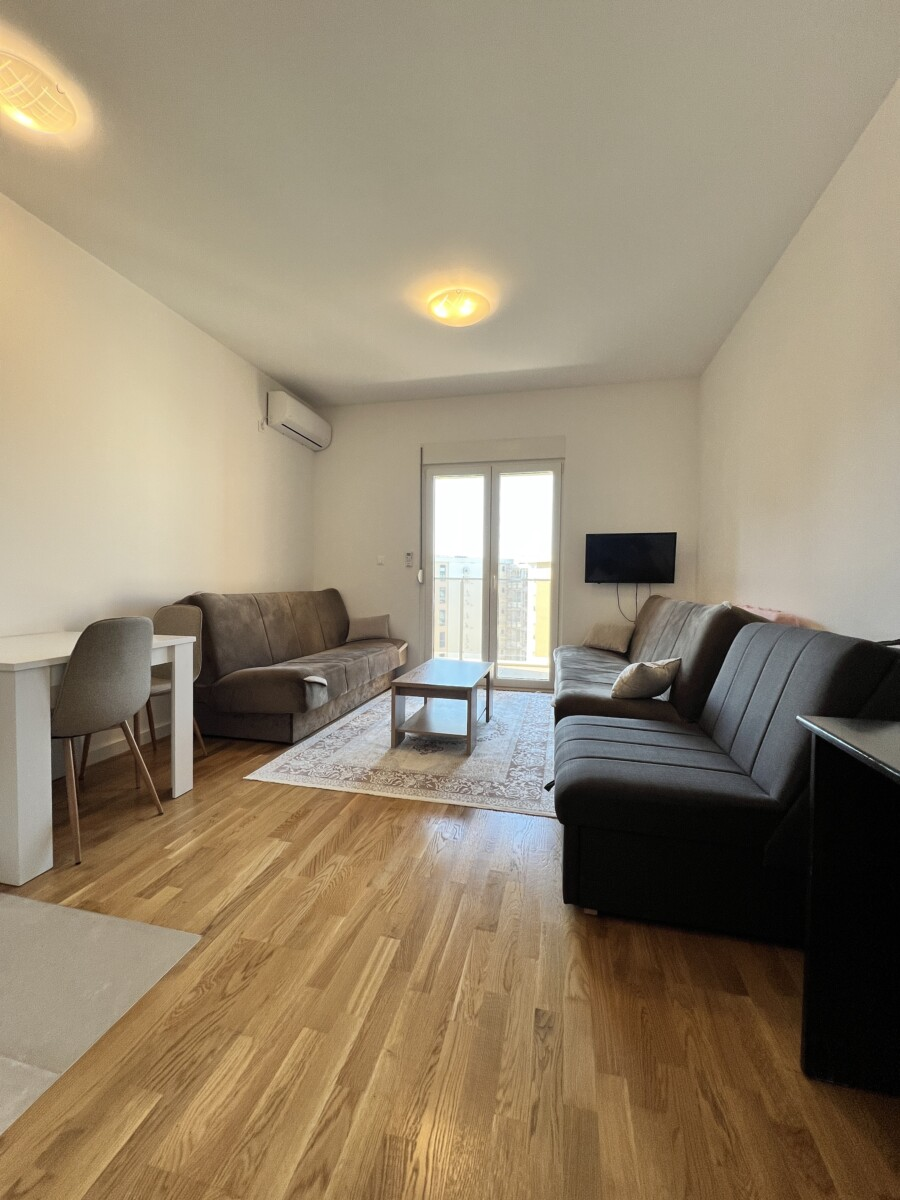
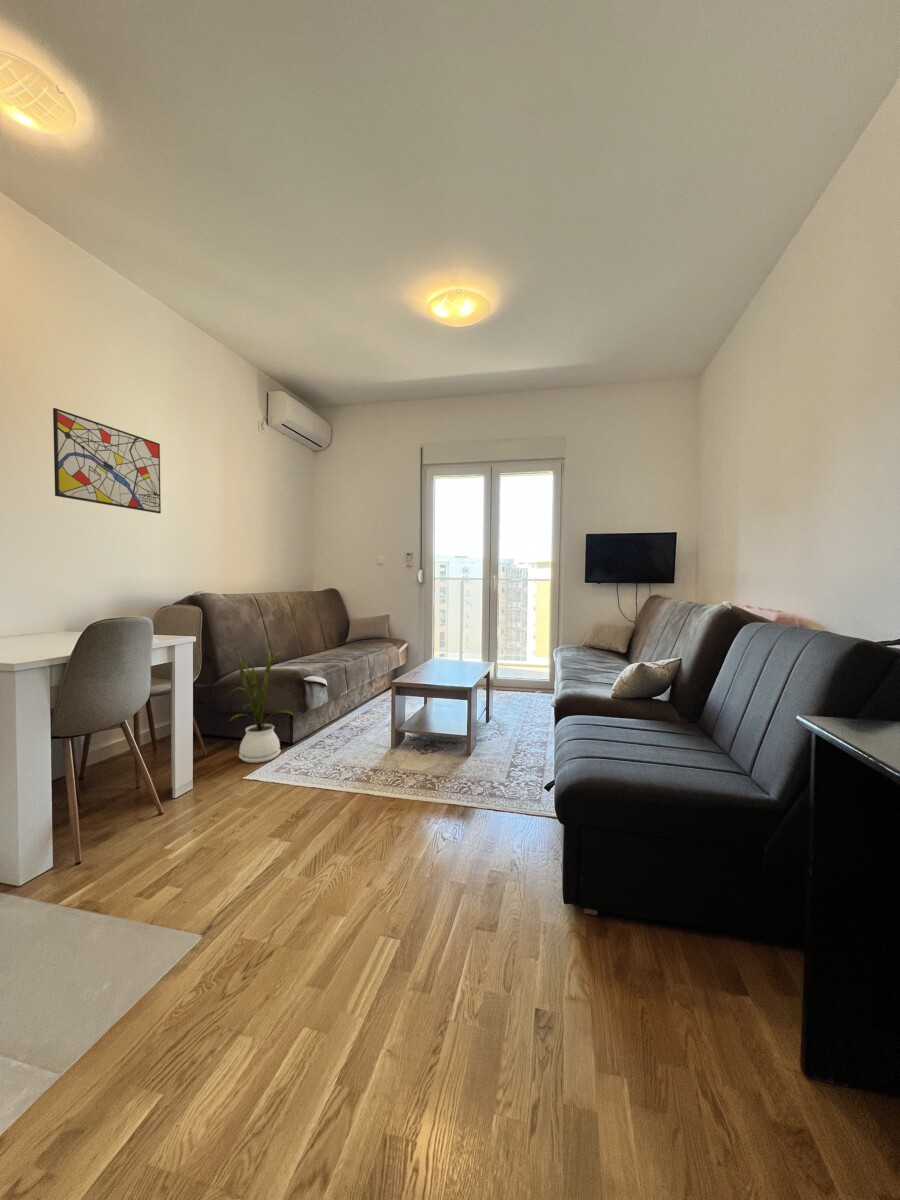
+ house plant (255, 698)
+ wall art (113, 466)
